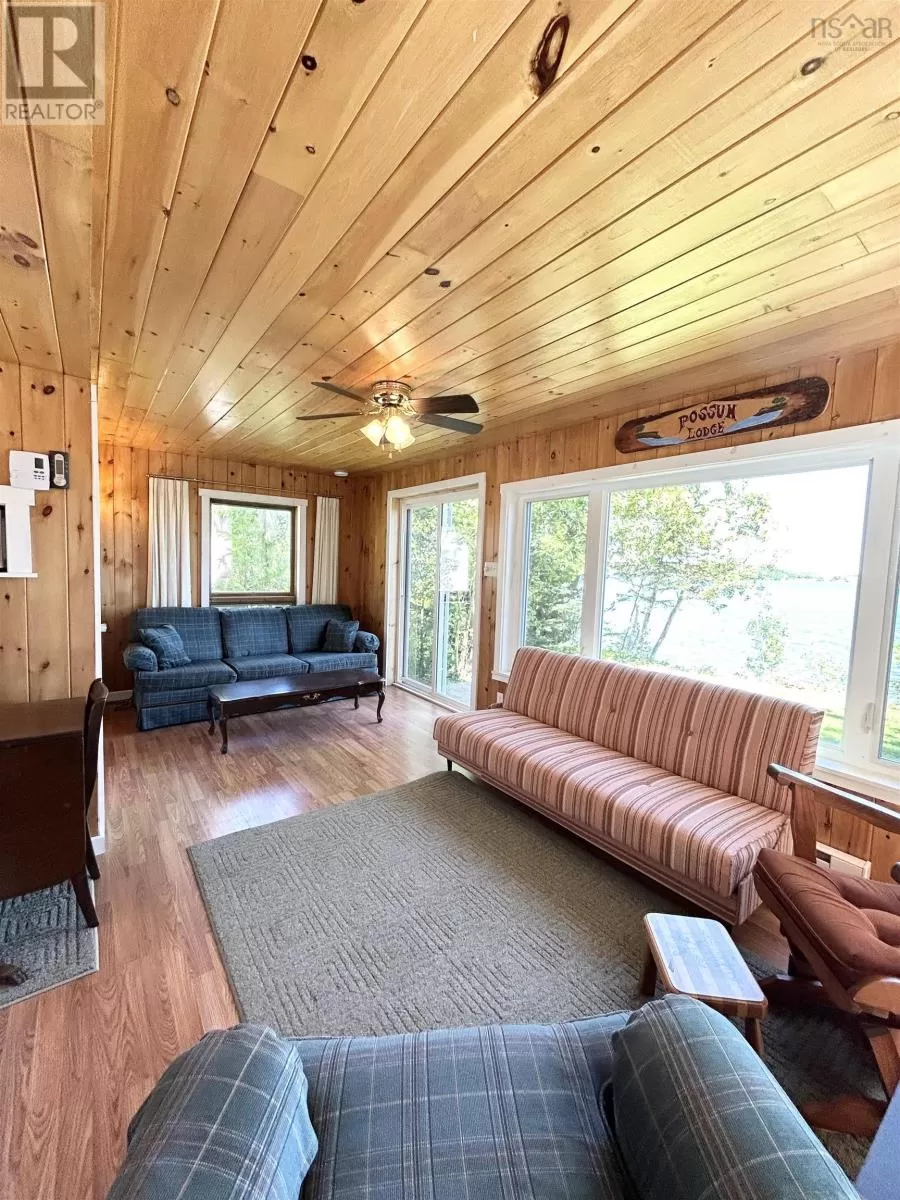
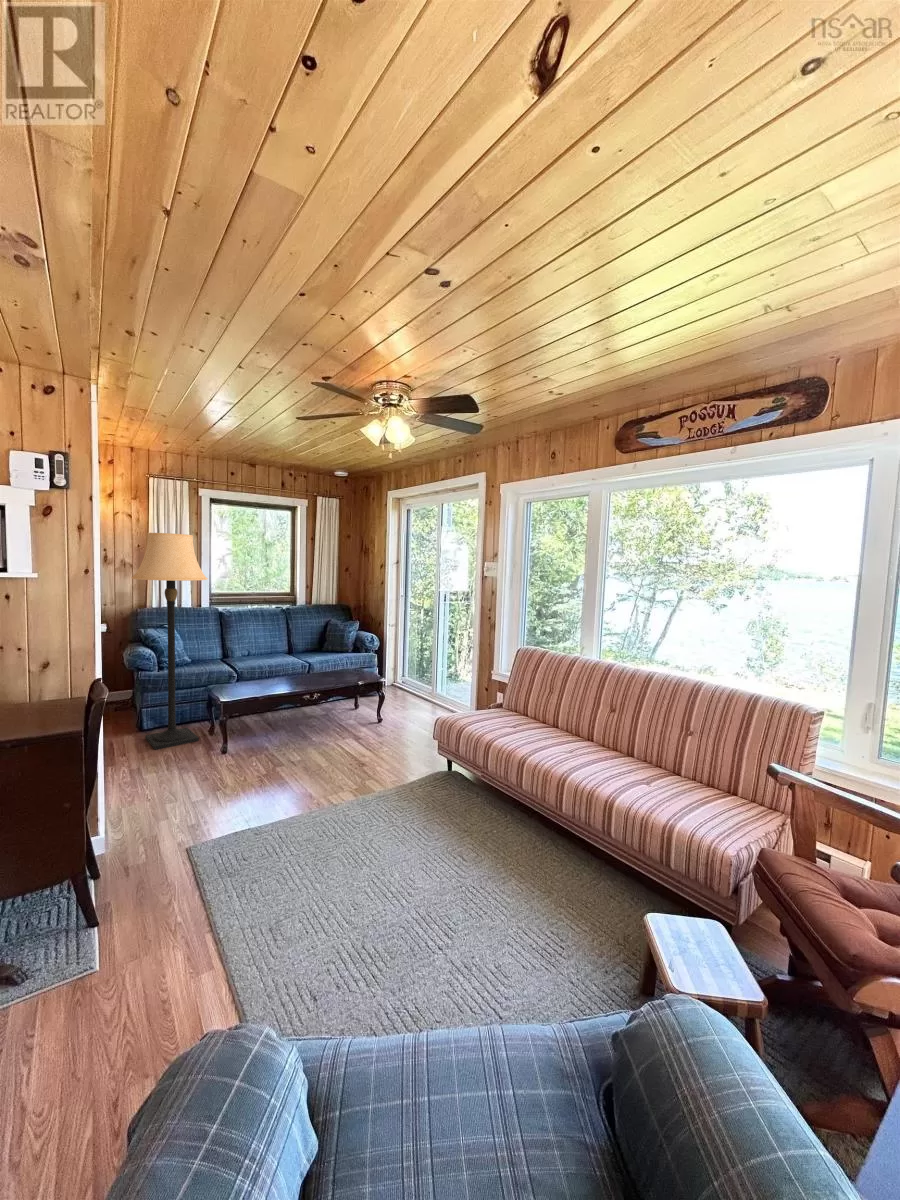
+ lamp (171, 638)
